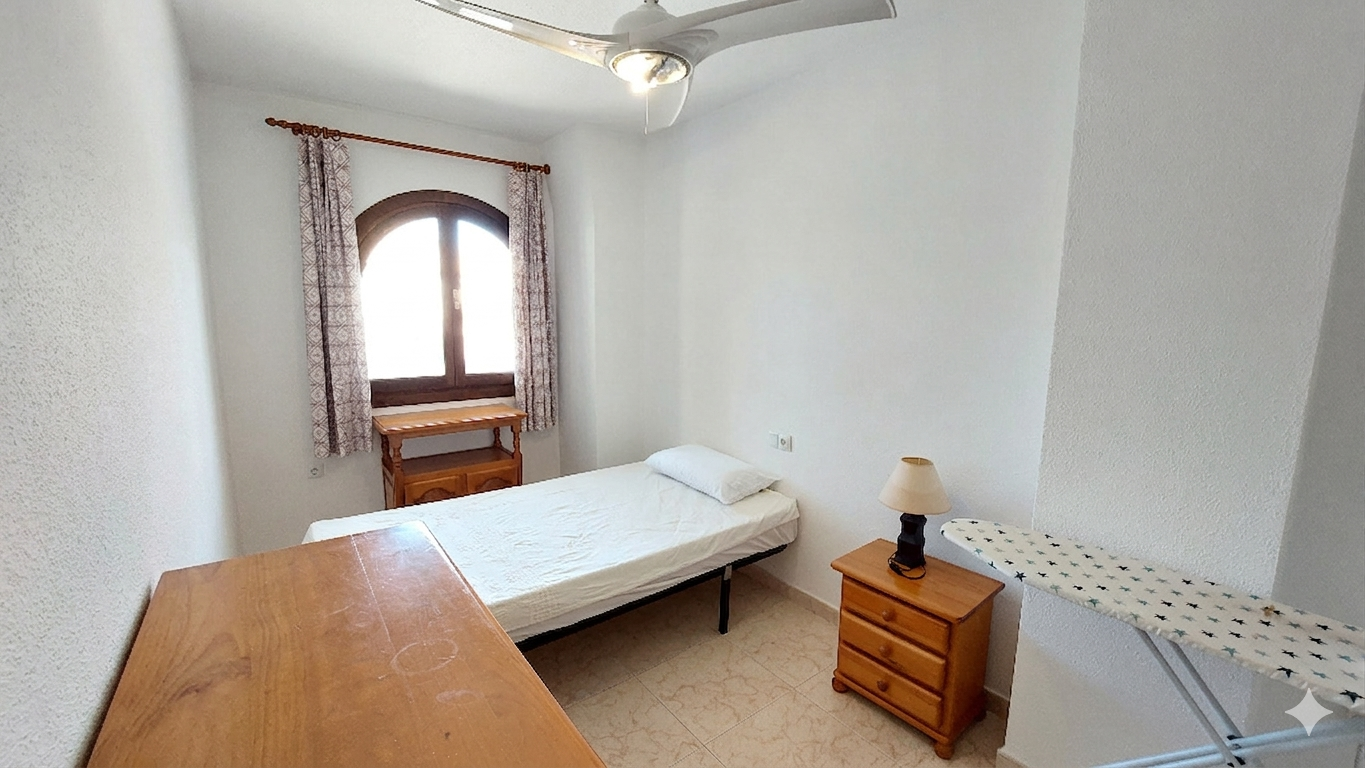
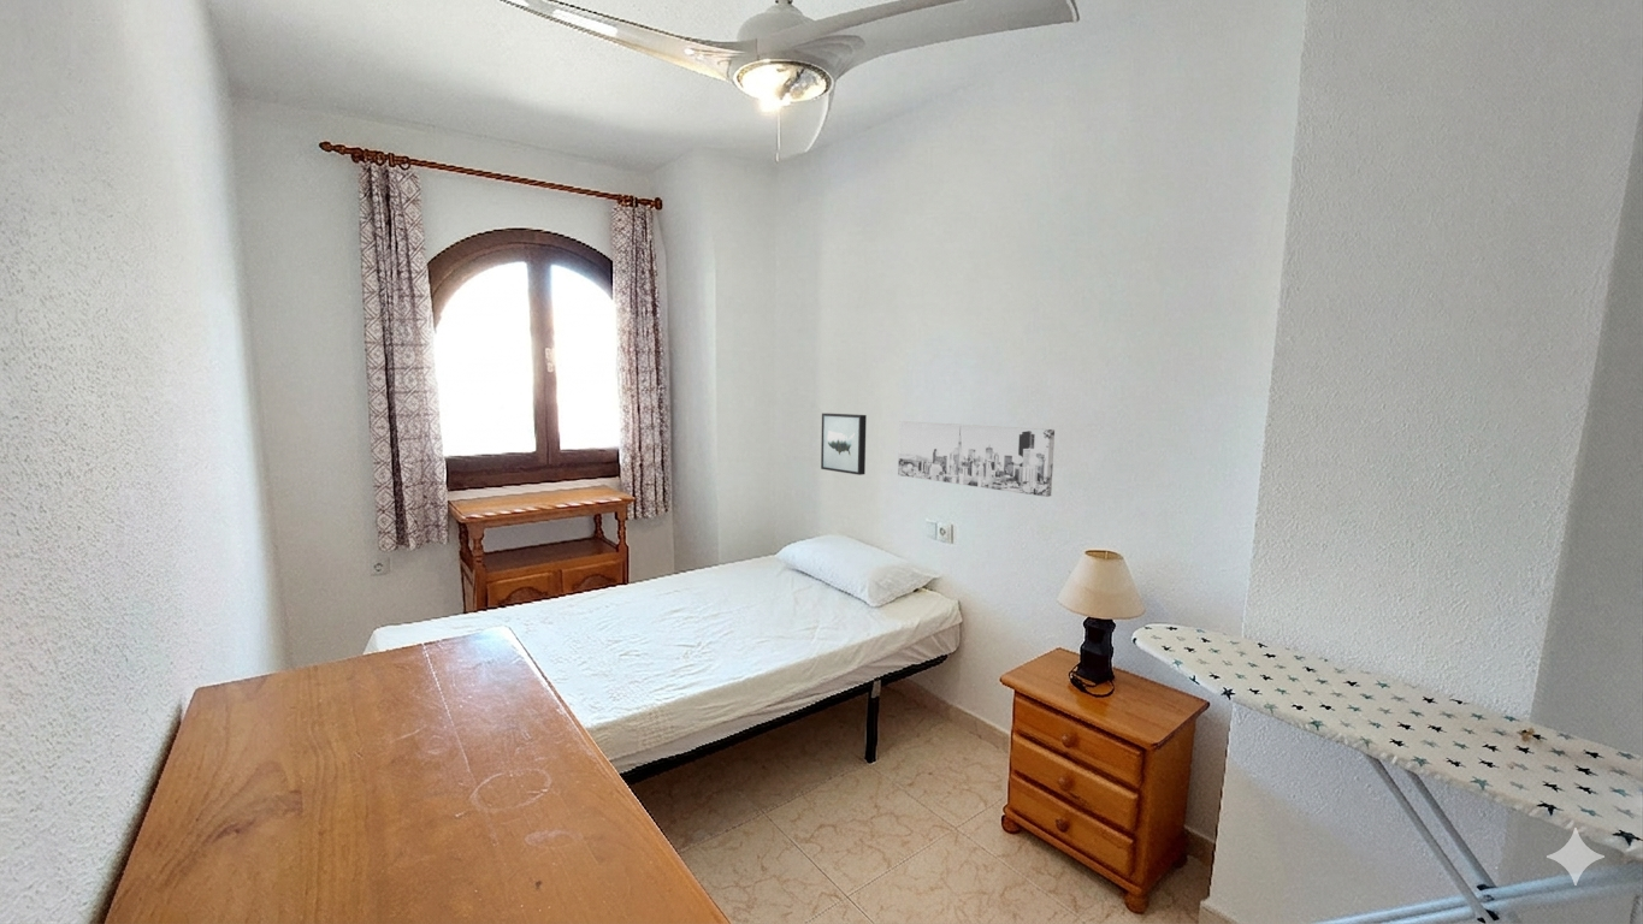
+ wall art (968, 455)
+ wall art (843, 443)
